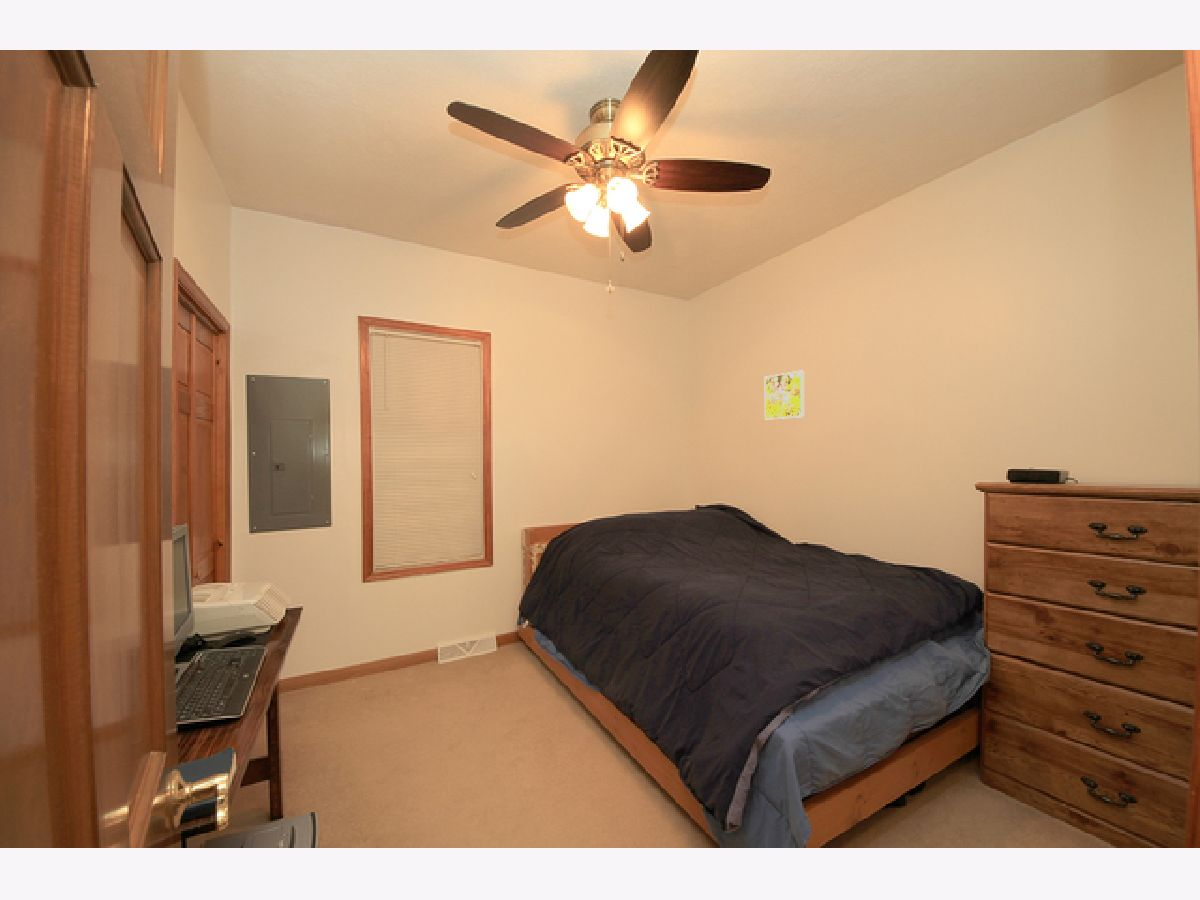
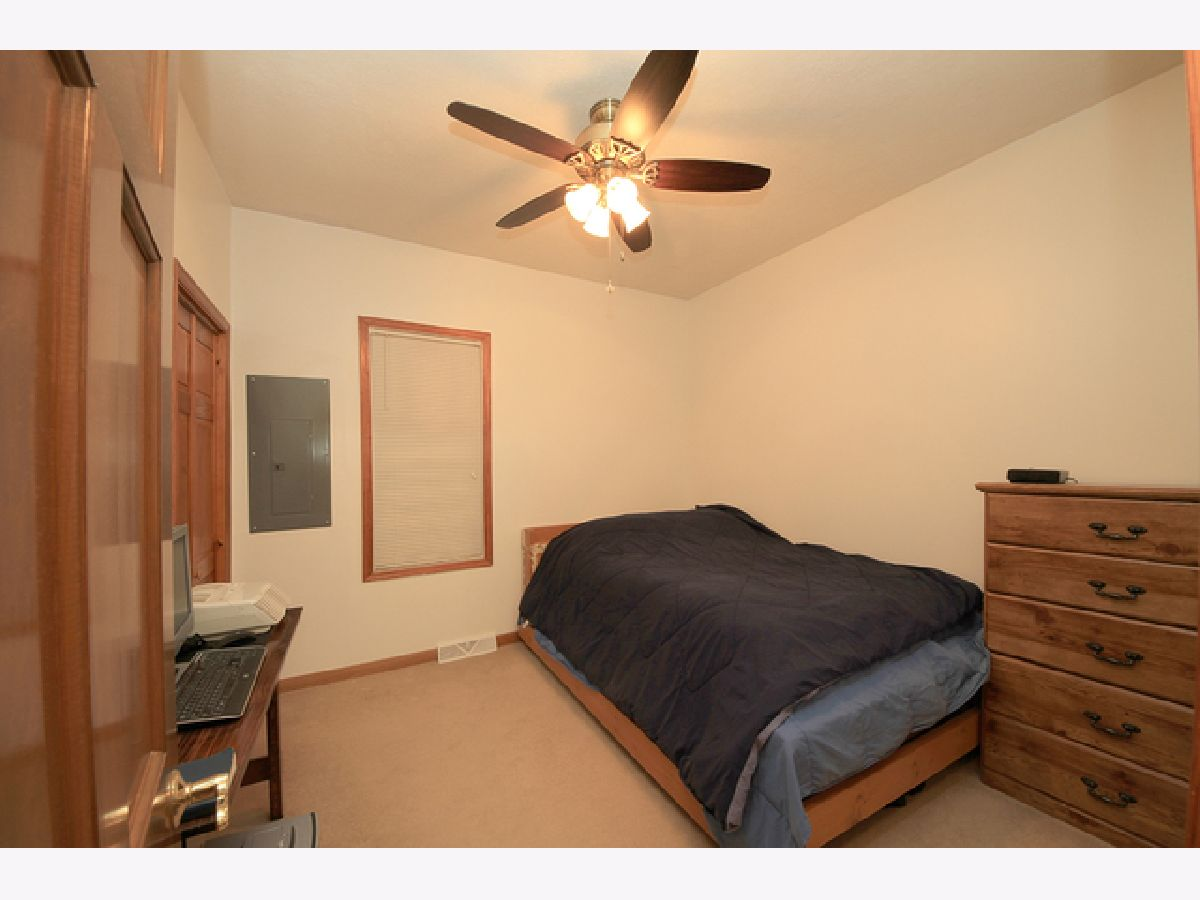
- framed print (783, 396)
